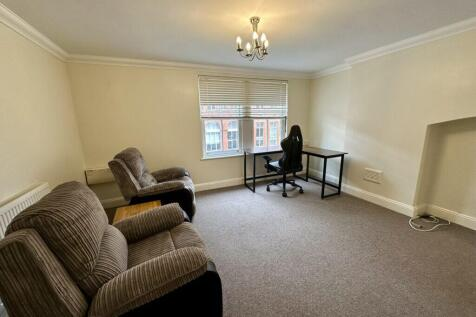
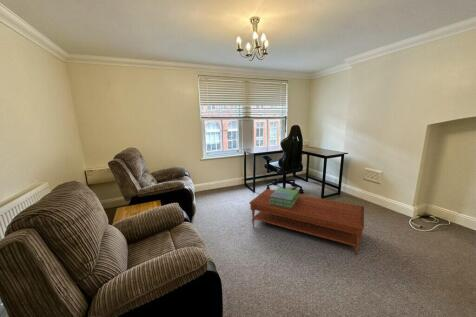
+ coffee table (304, 216)
+ stack of books (284, 196)
